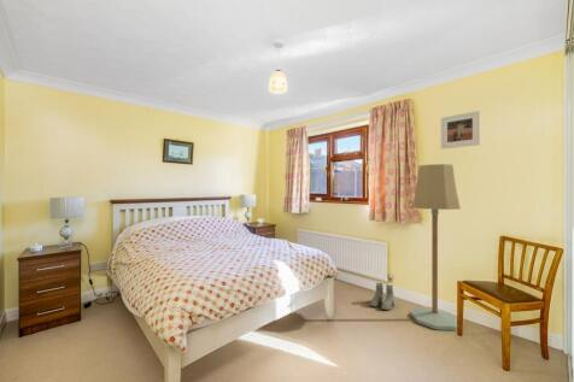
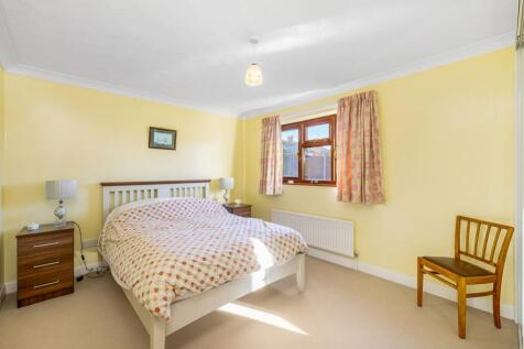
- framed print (459, 130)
- floor lamp (434, 242)
- boots (382, 295)
